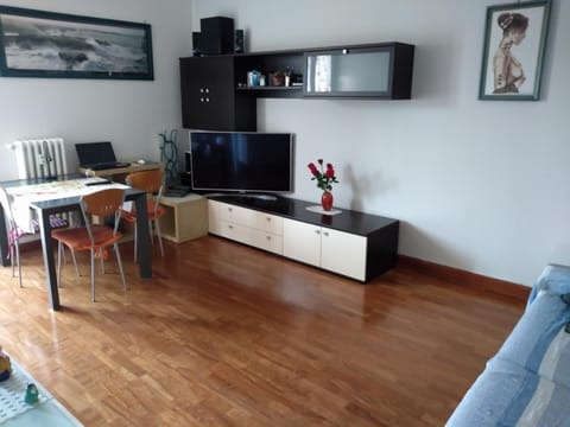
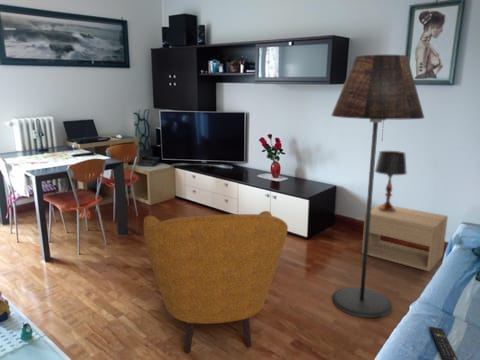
+ remote control (443, 345)
+ nightstand (403, 234)
+ floor lamp (370, 187)
+ table lamp (389, 181)
+ armchair (215, 265)
